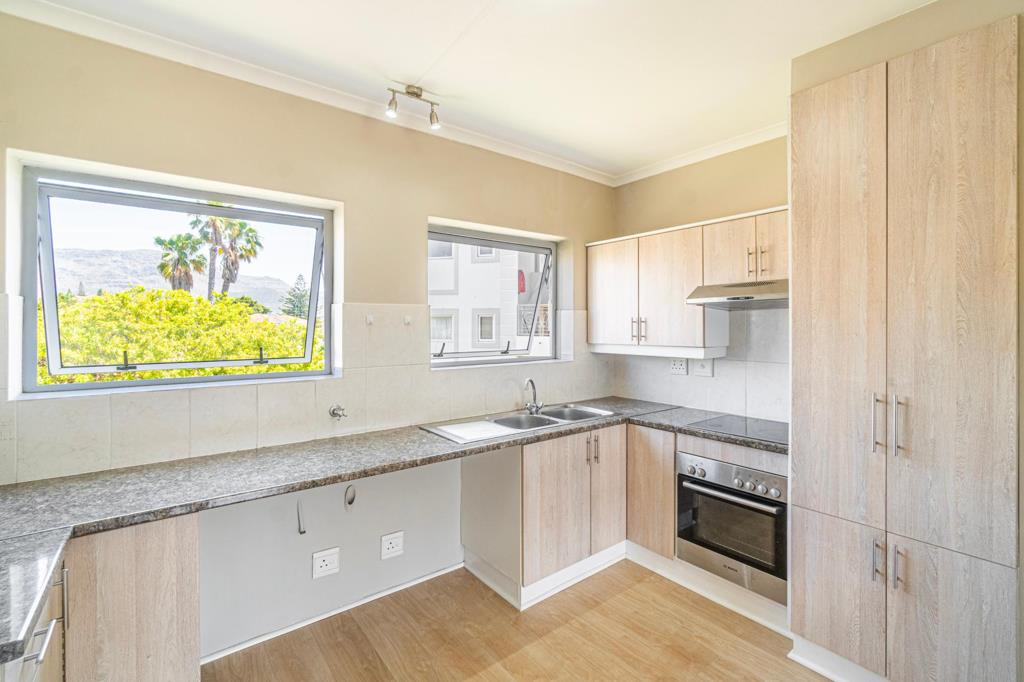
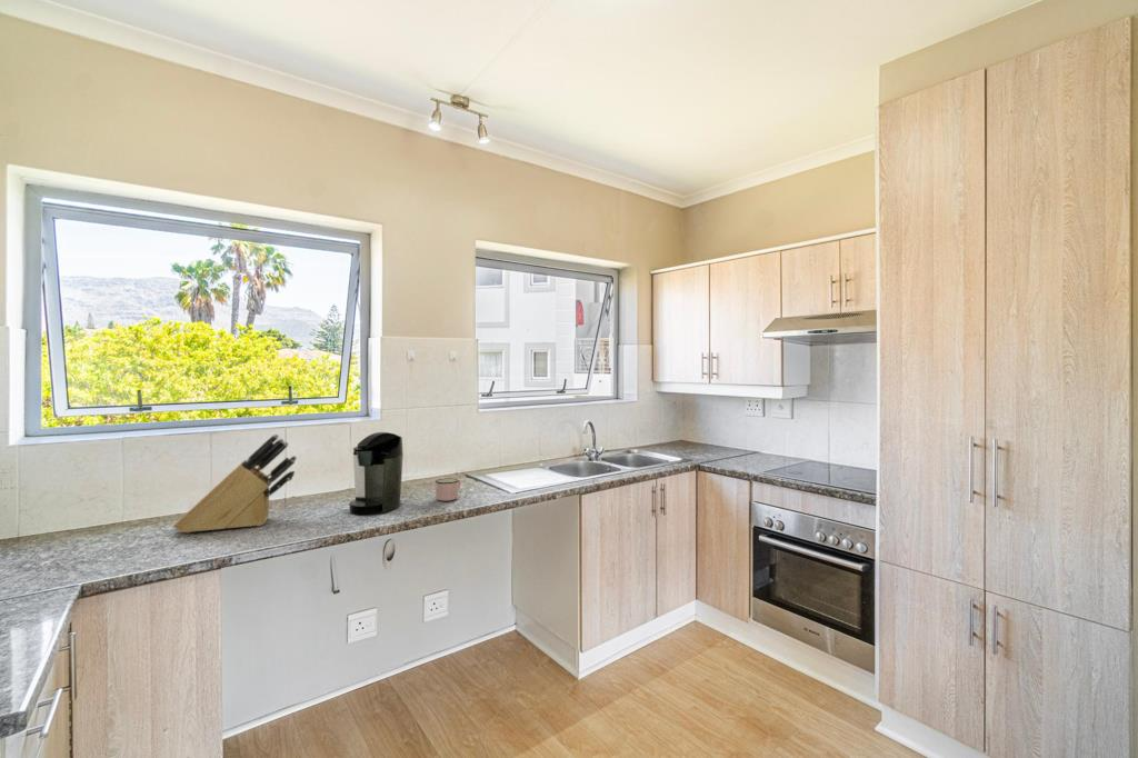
+ mug (449, 488)
+ knife block (239, 480)
+ coffee maker (369, 468)
